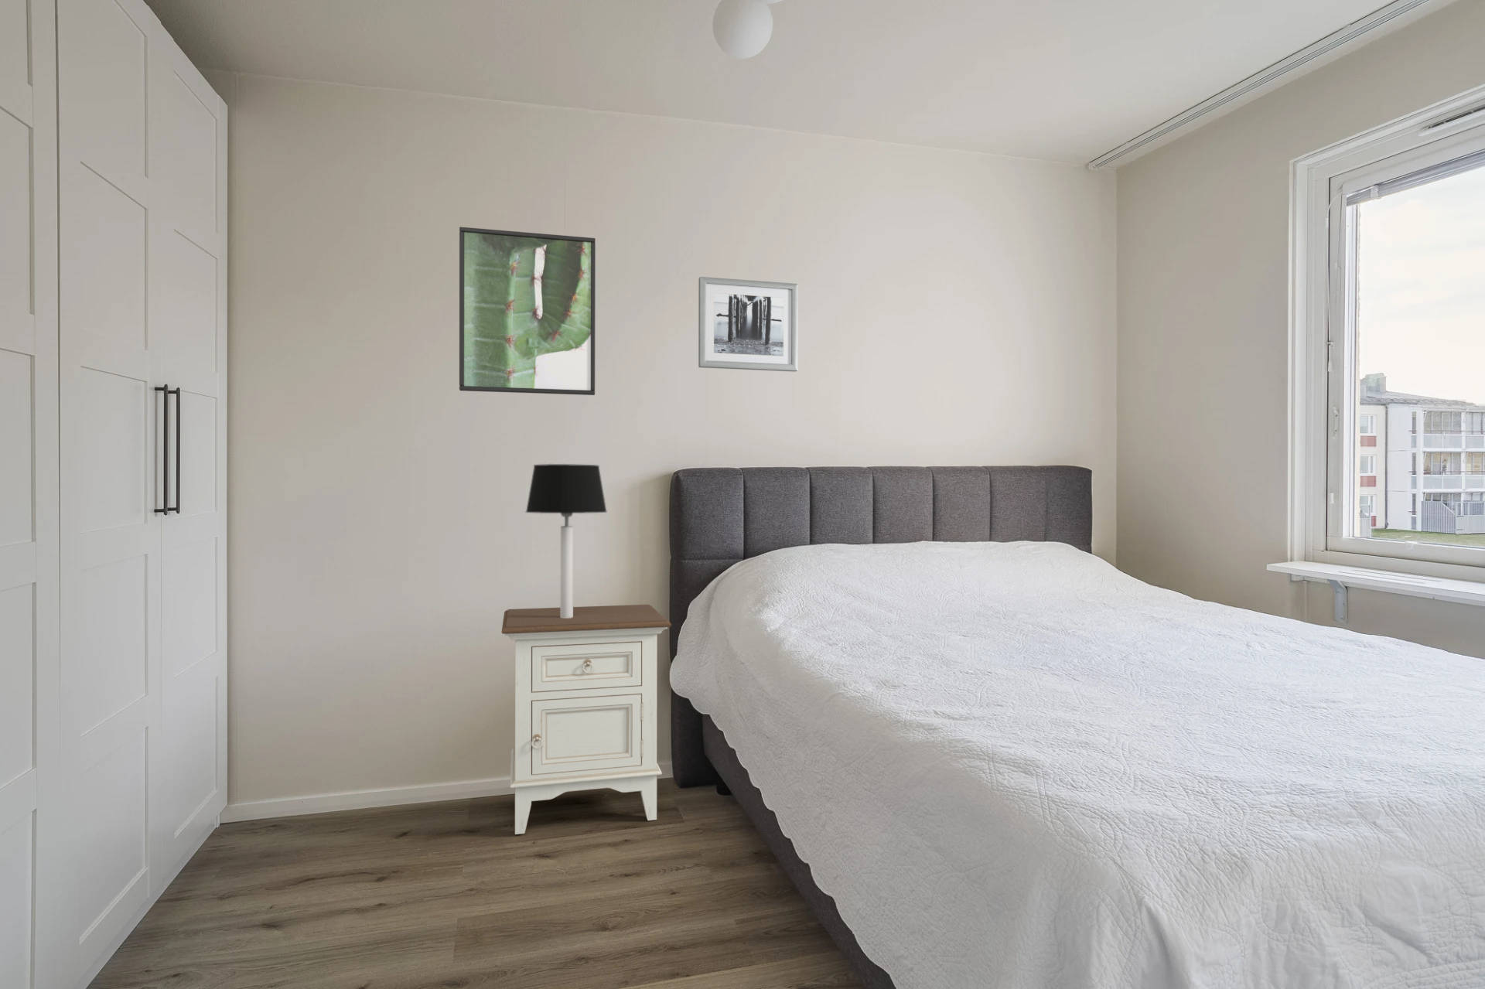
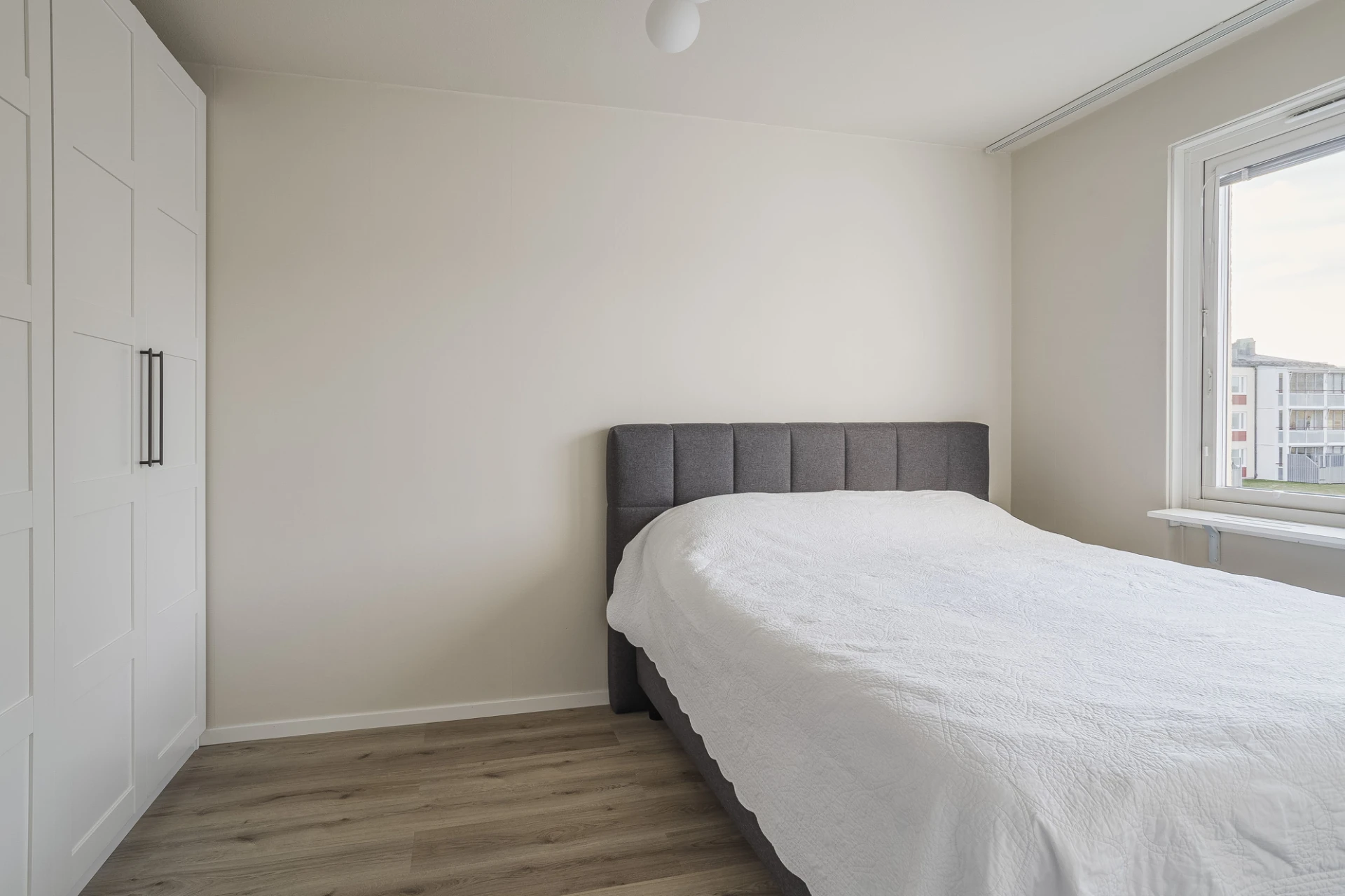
- table lamp (566, 541)
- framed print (528, 312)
- wall art (749, 325)
- nightstand (583, 712)
